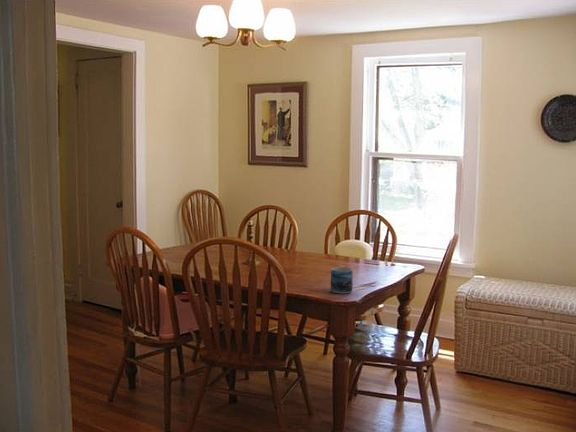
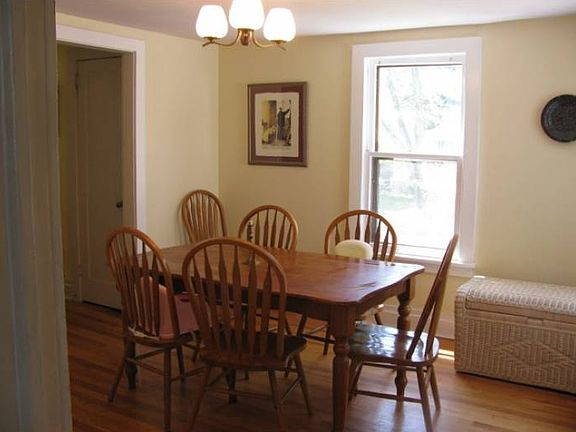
- mug (342, 279)
